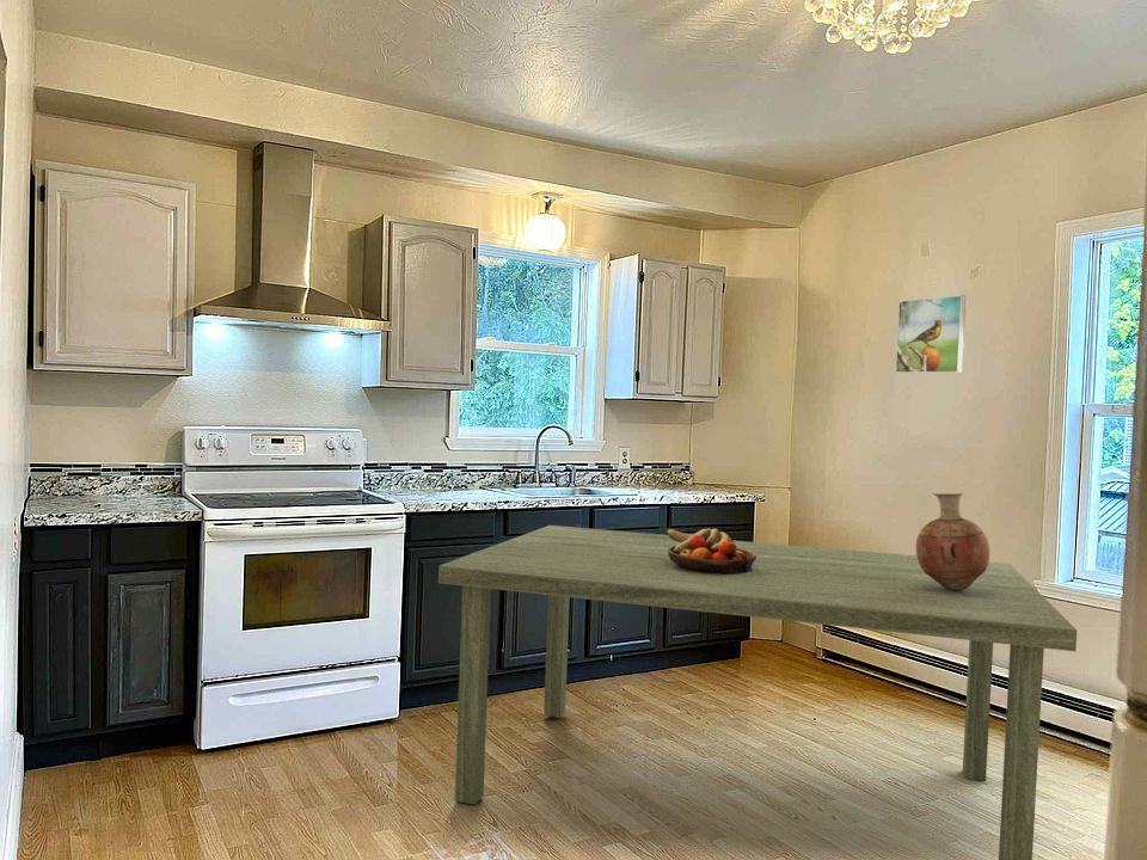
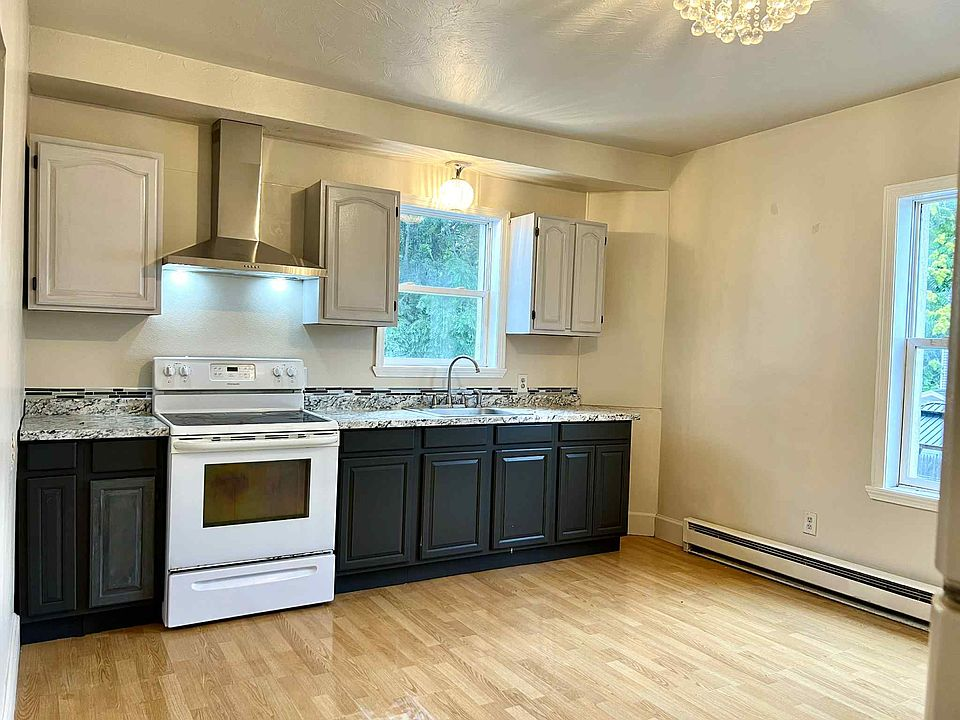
- vase (952, 540)
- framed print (928, 334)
- fruit bowl (710, 547)
- dining table (742, 615)
